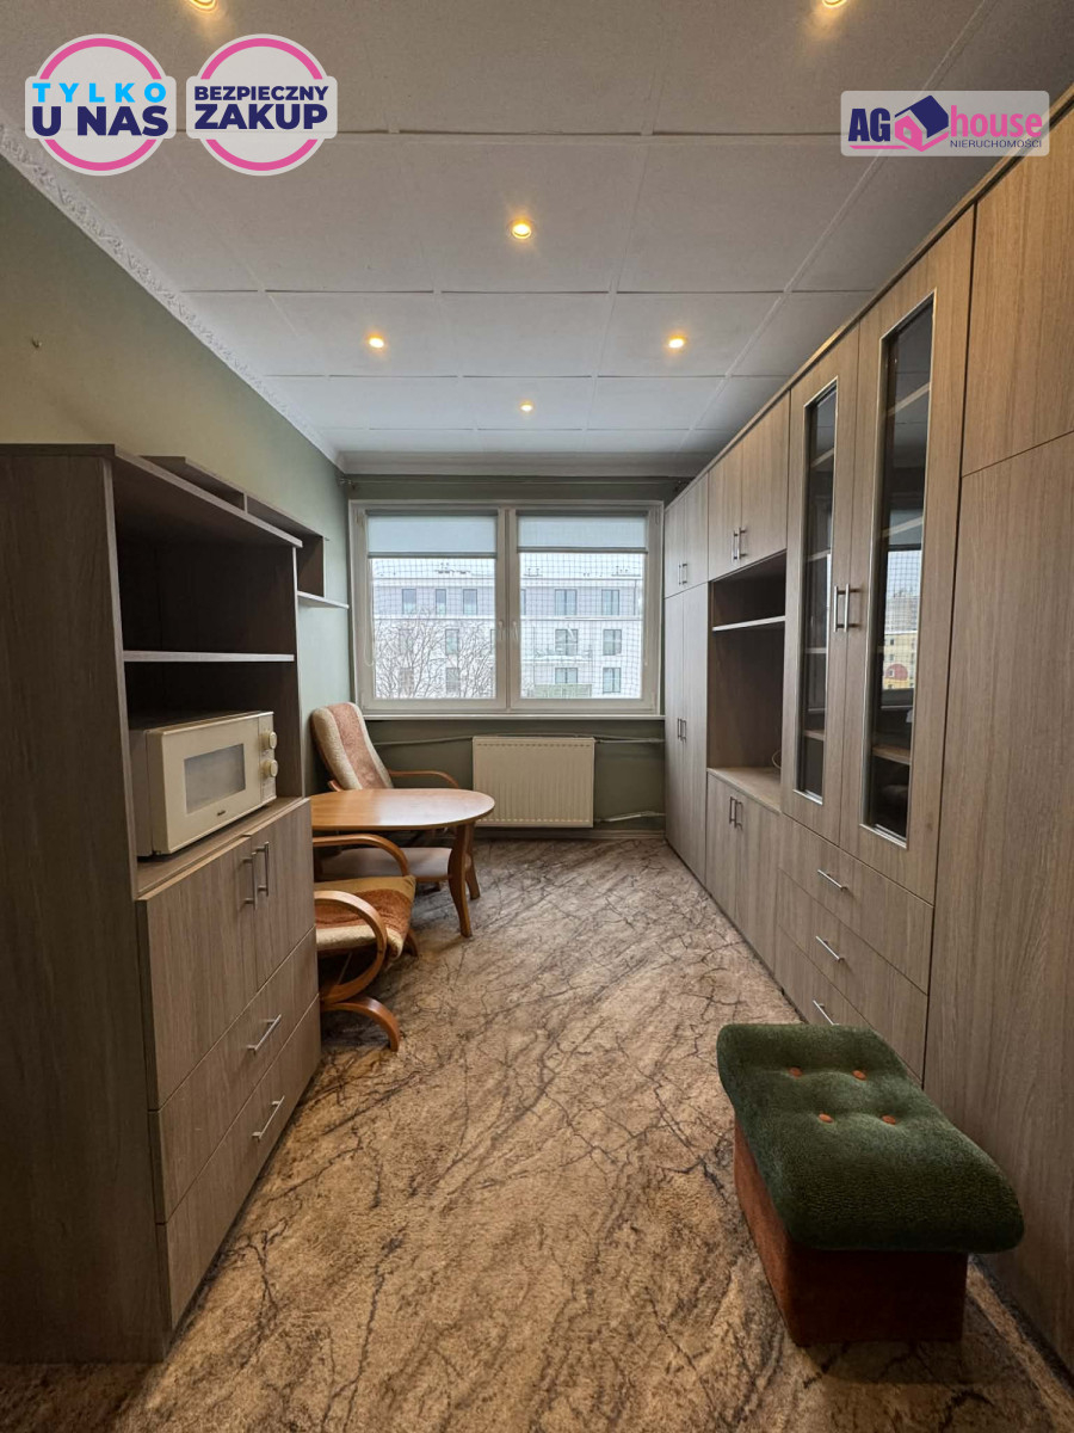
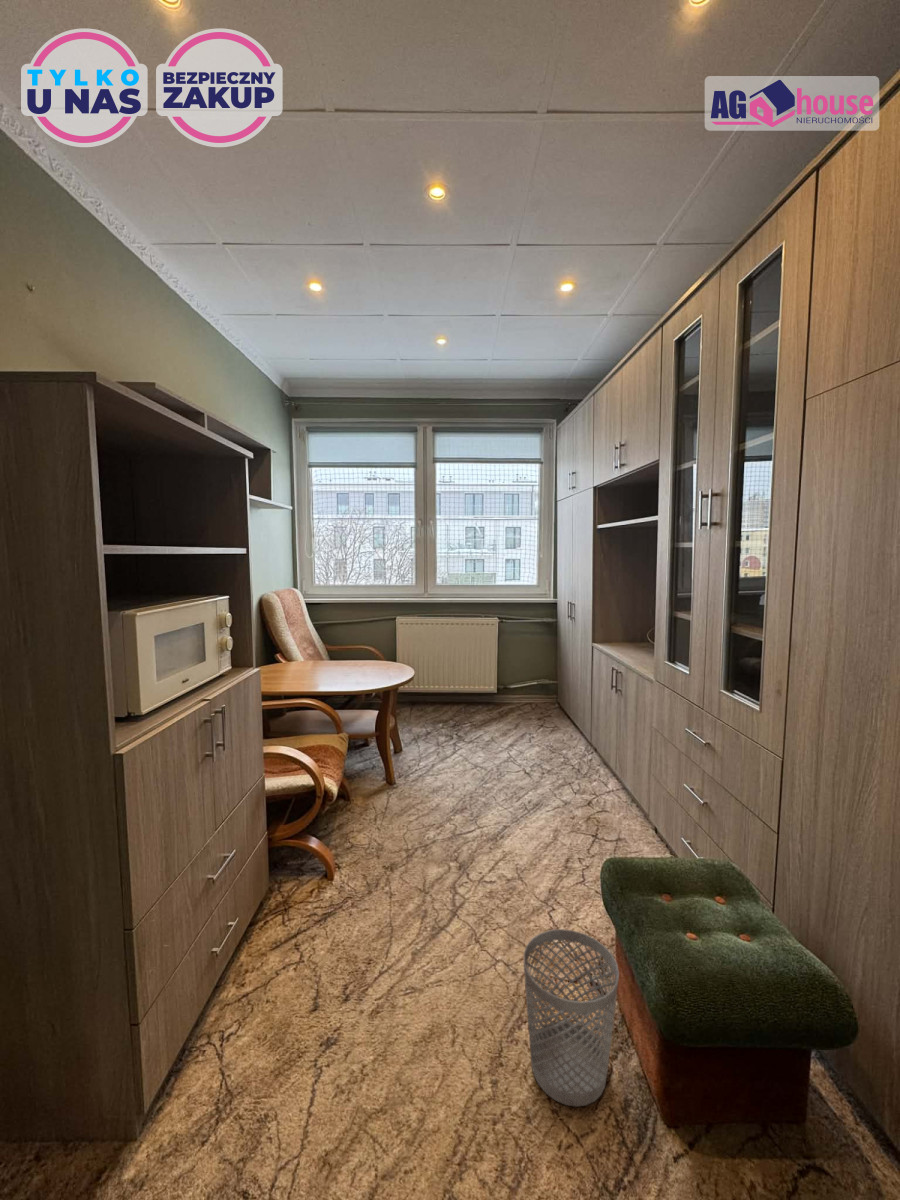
+ wastebasket (569, 1015)
